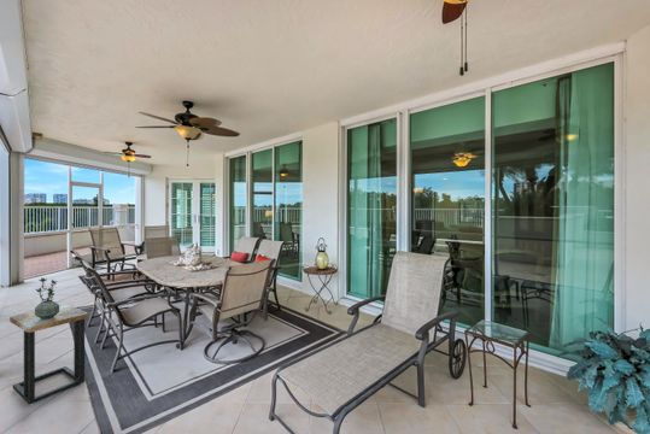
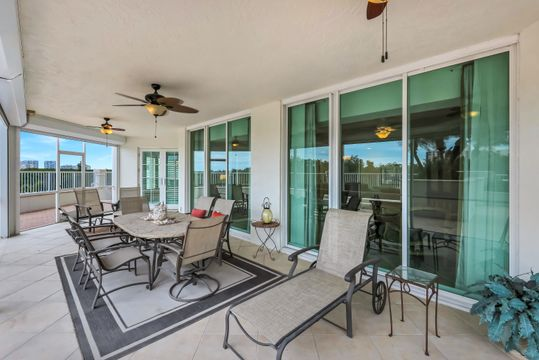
- side table (34, 350)
- potted plant (47, 298)
